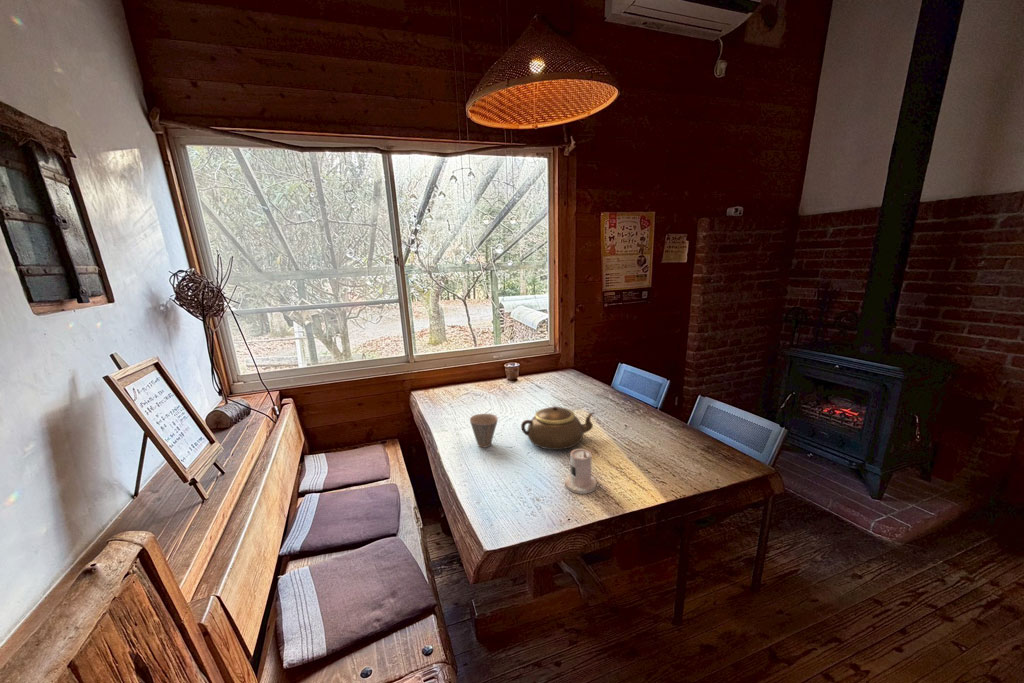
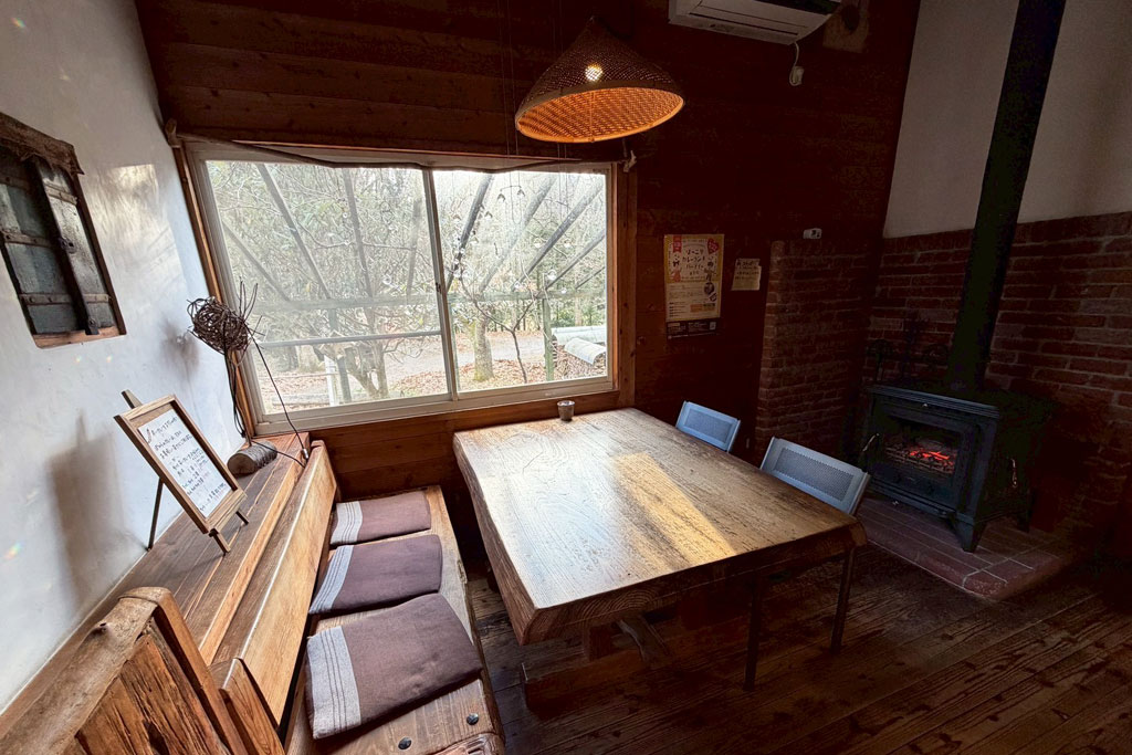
- candle (580, 467)
- teapot (556, 423)
- cup (484, 431)
